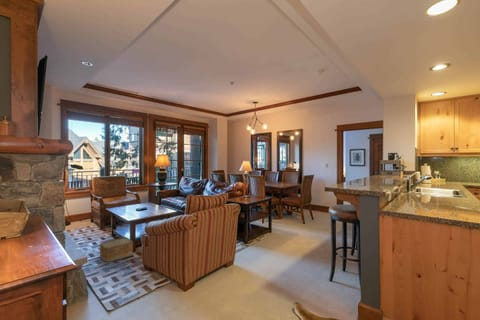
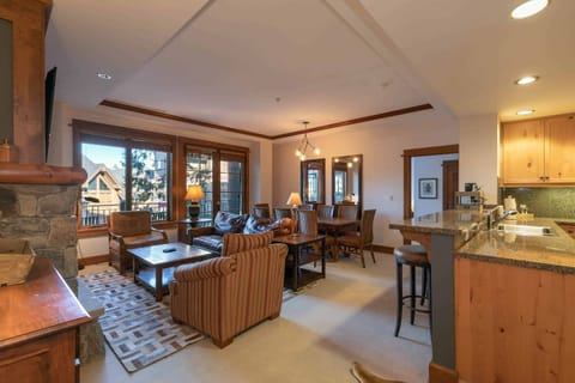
- woven basket (116, 248)
